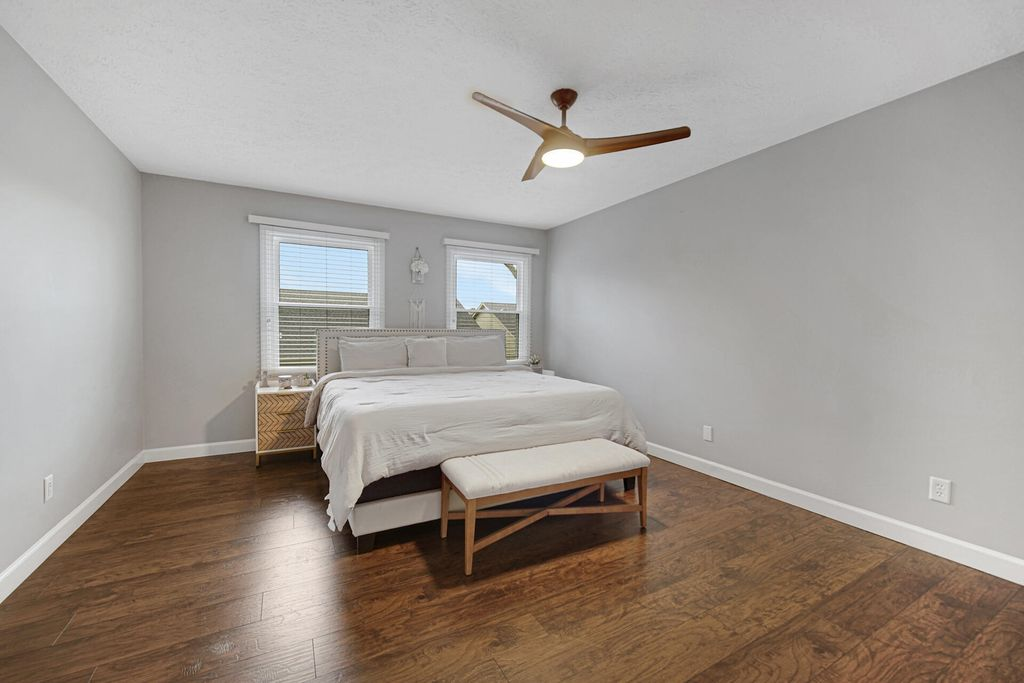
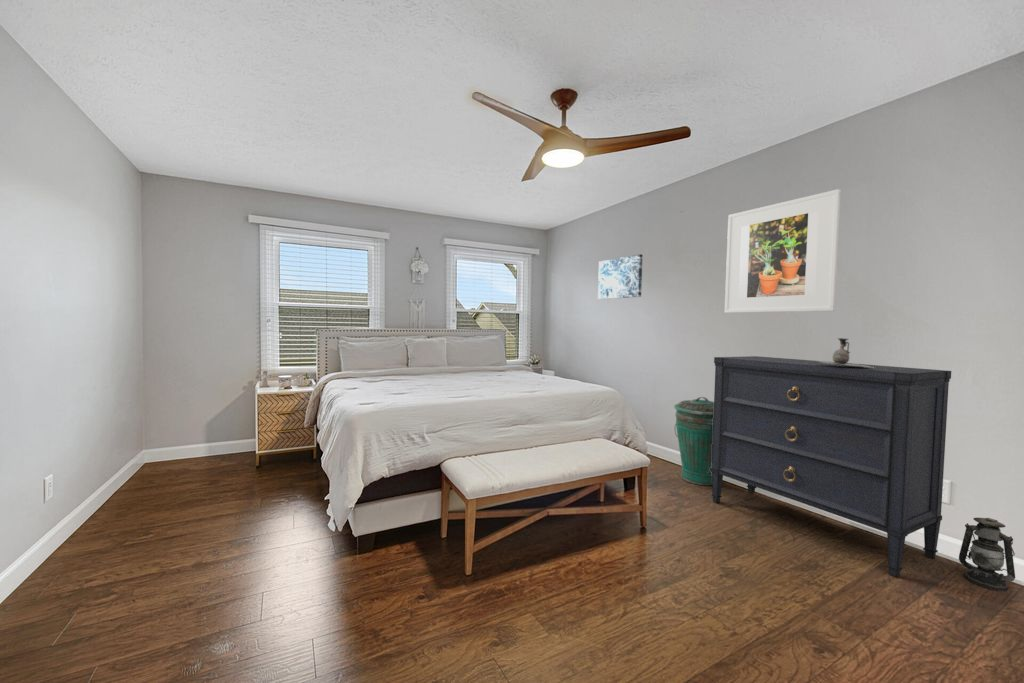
+ wall art (619, 278)
+ dresser (812, 445)
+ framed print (776, 258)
+ lantern (988, 549)
+ trash can (701, 438)
+ decorative vase (843, 352)
